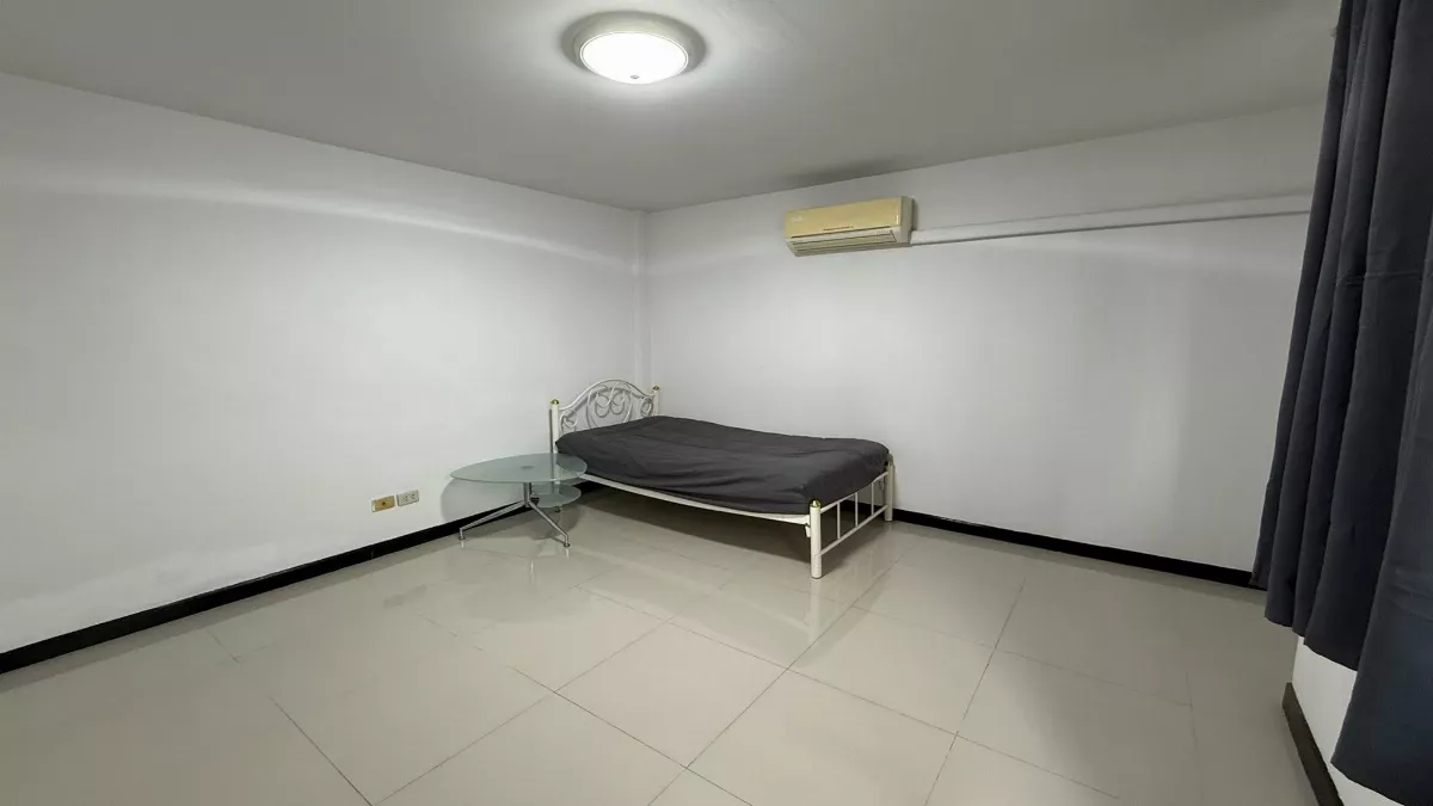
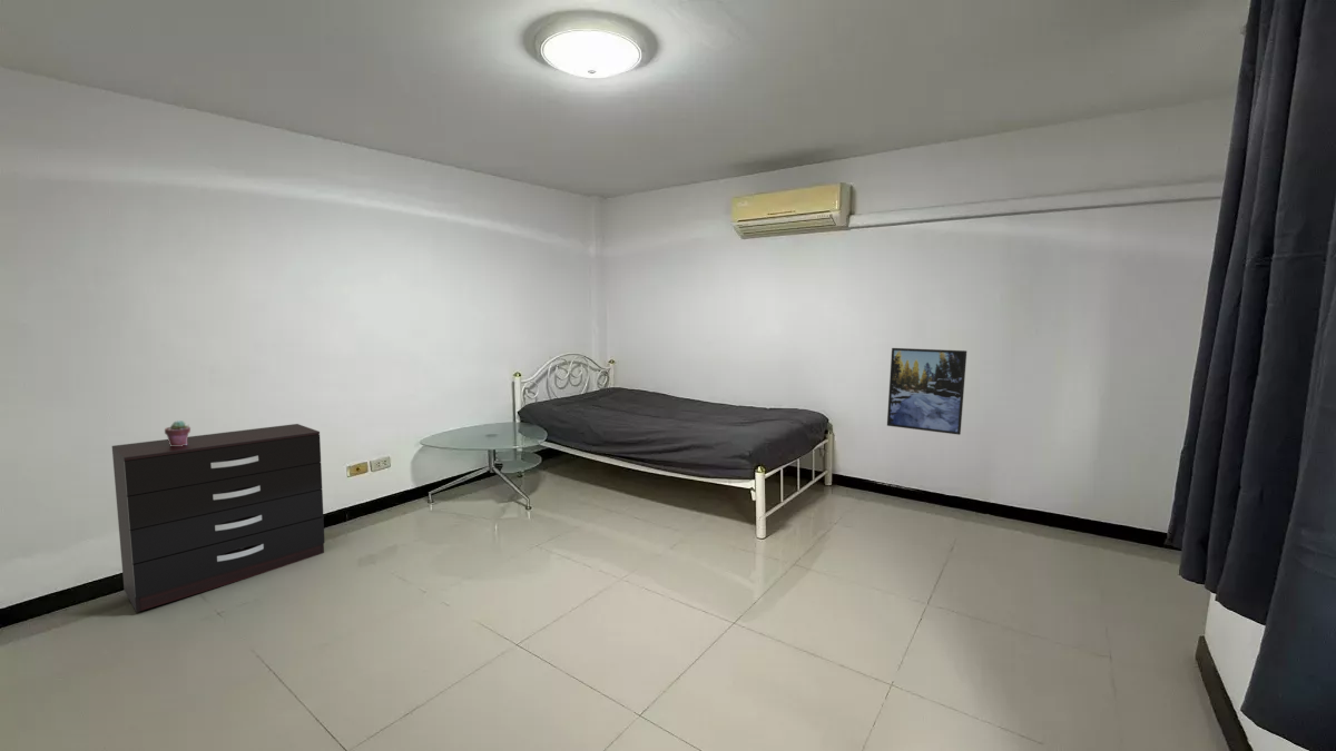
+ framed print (924, 389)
+ potted succulent (177, 432)
+ dresser (228, 505)
